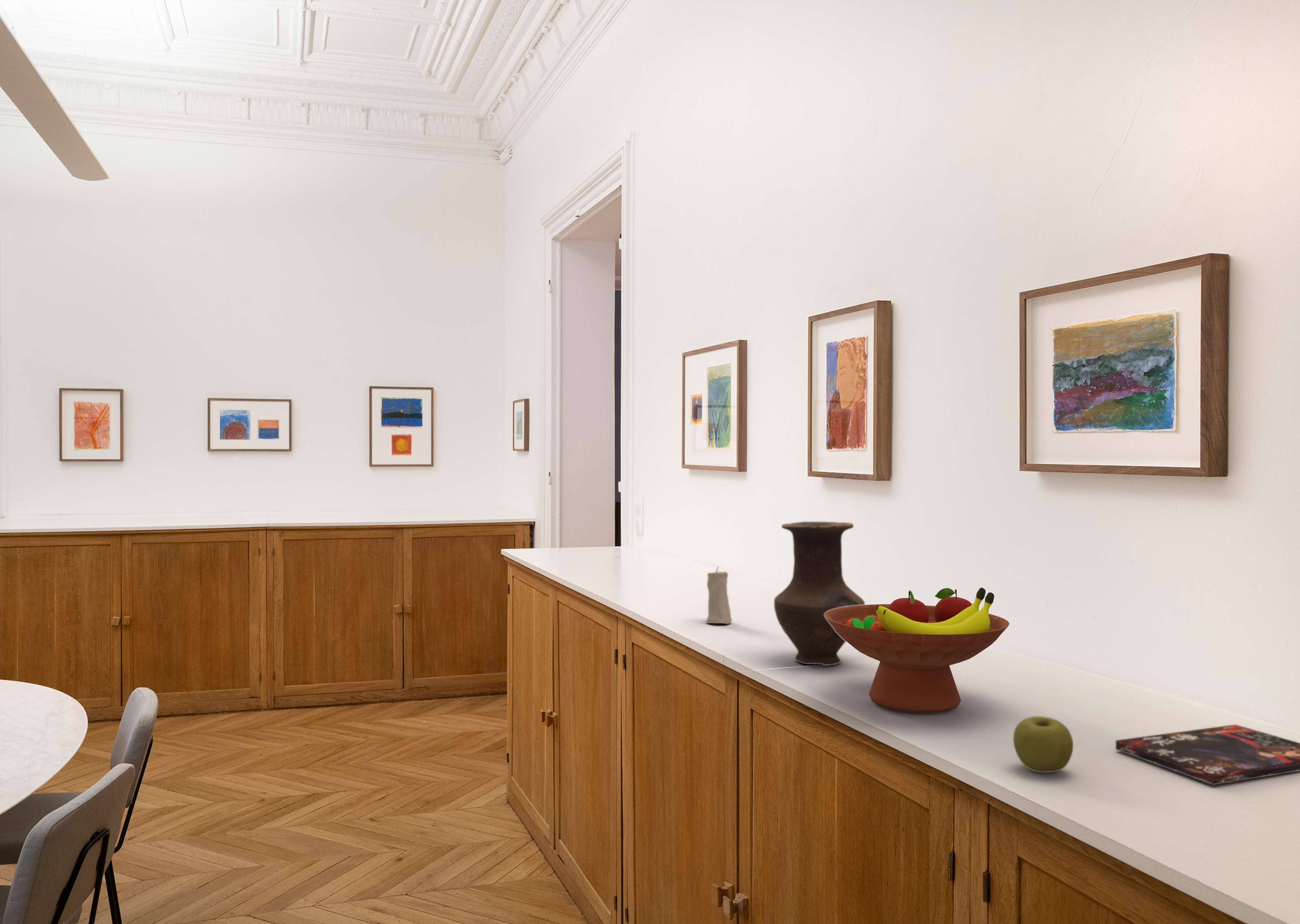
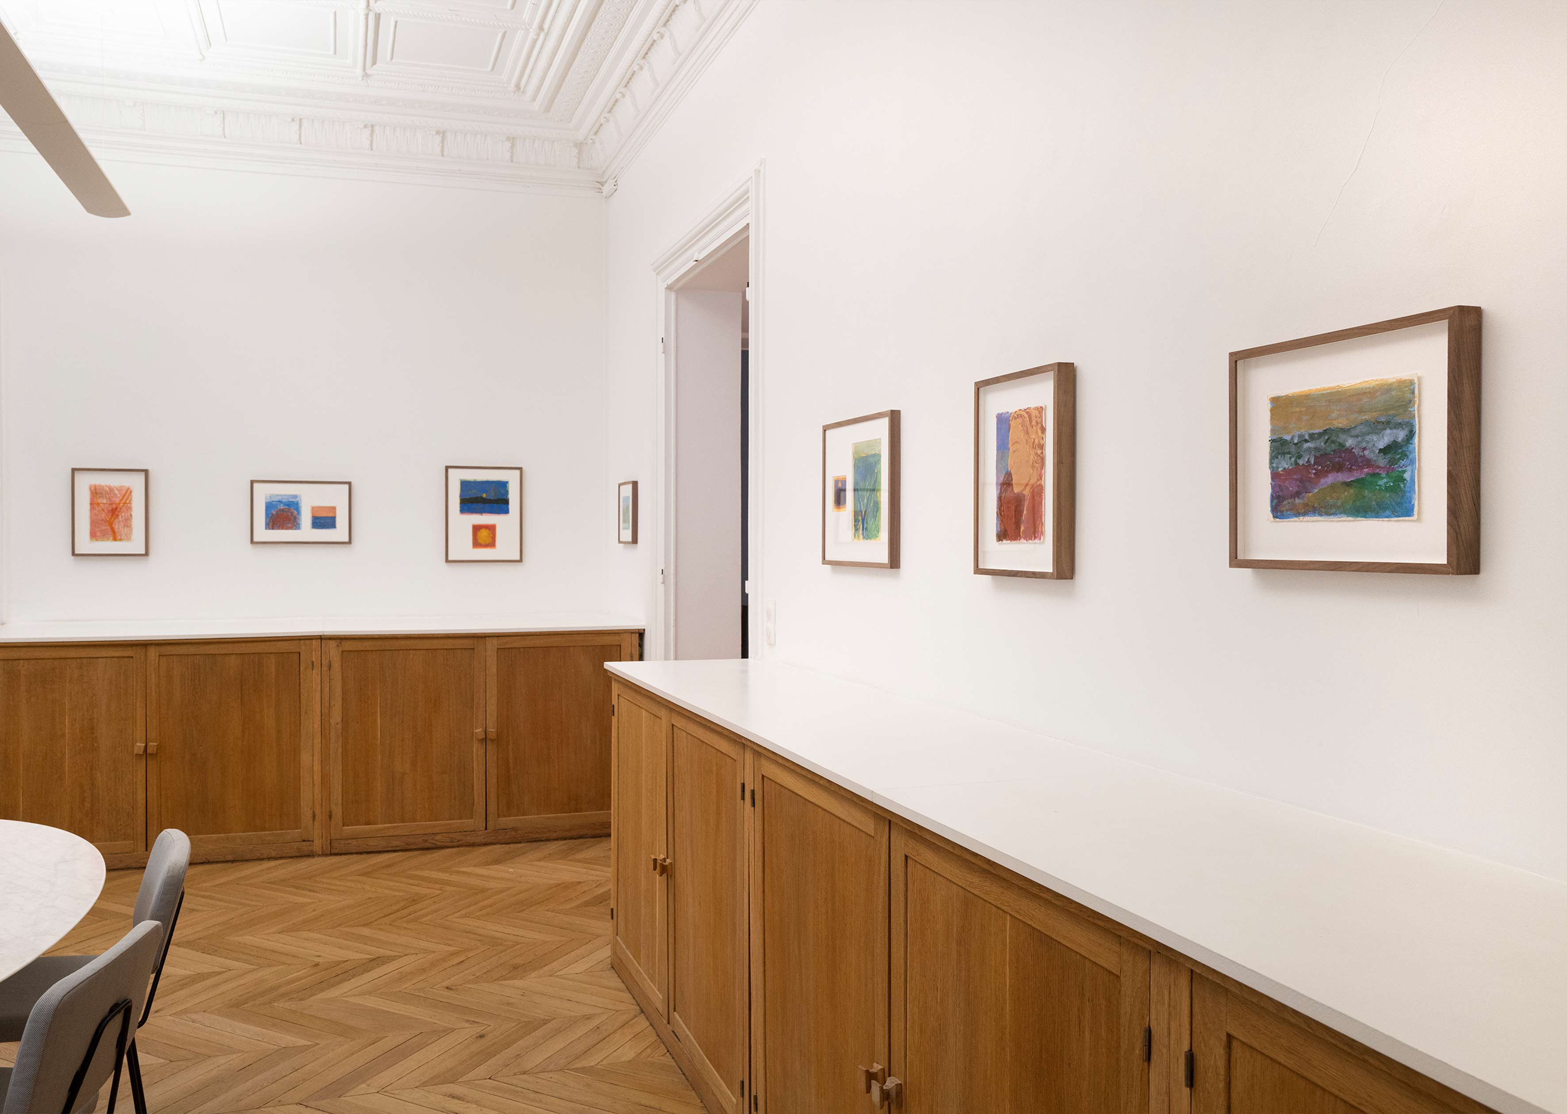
- candle (719, 594)
- apple (1043, 745)
- vase (819, 592)
- book (1225, 752)
- fruit bowl (914, 643)
